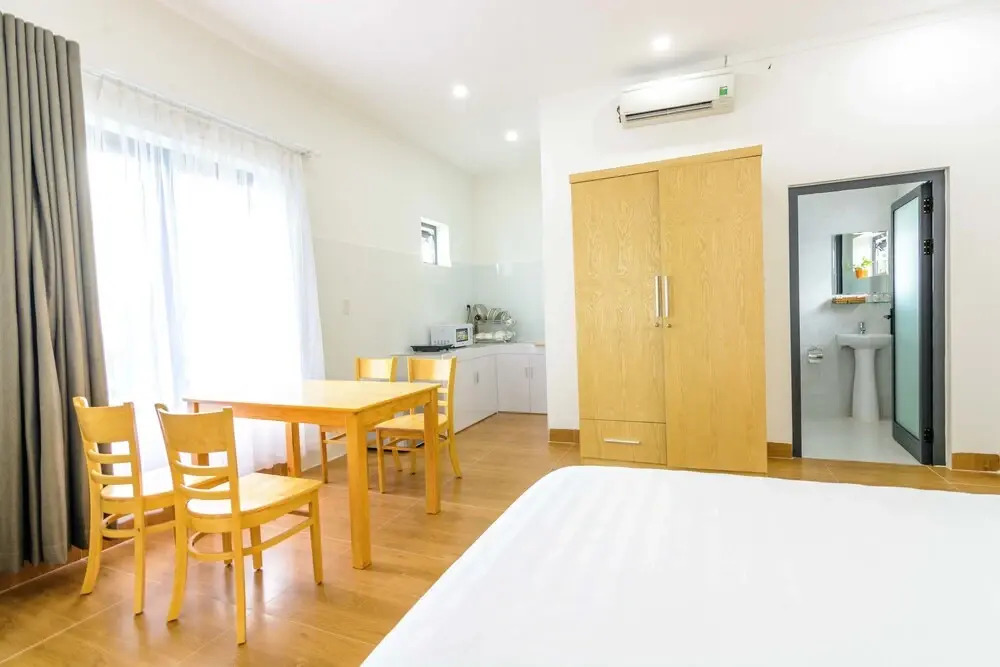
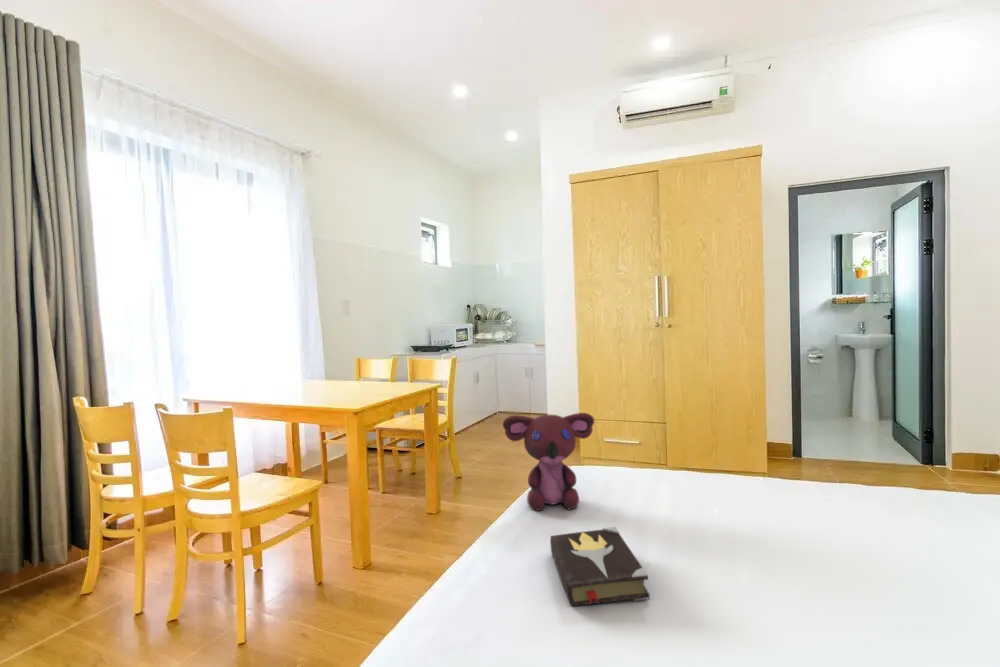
+ teddy bear (551, 460)
+ hardback book (595, 561)
